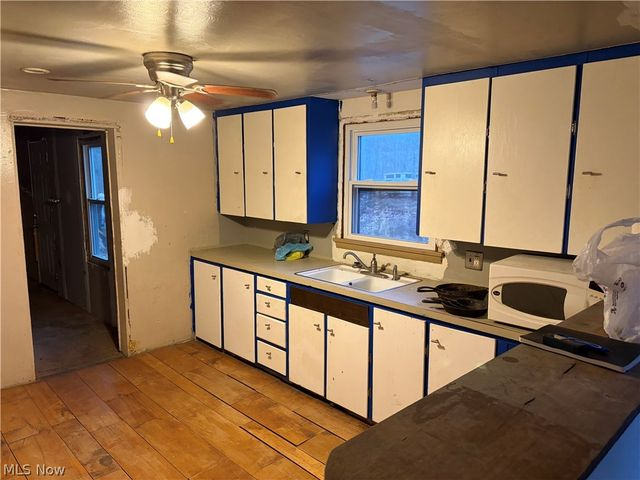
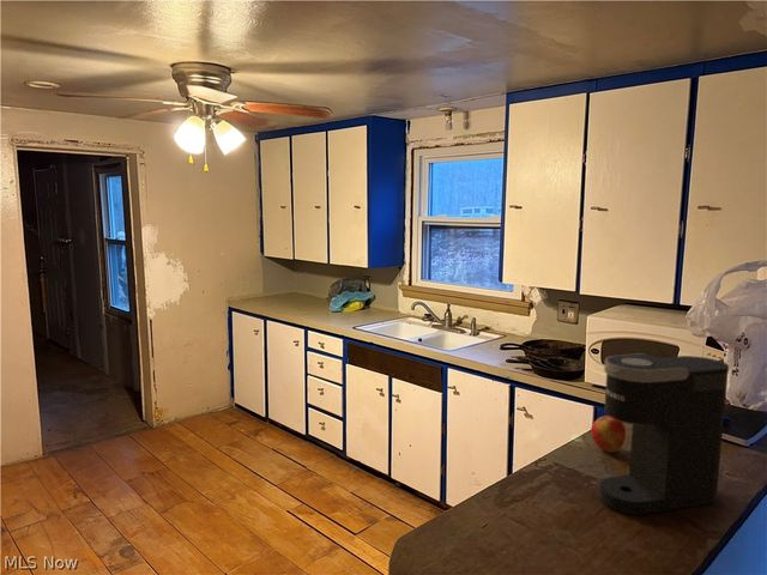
+ apple (608, 430)
+ coffee maker (660, 429)
